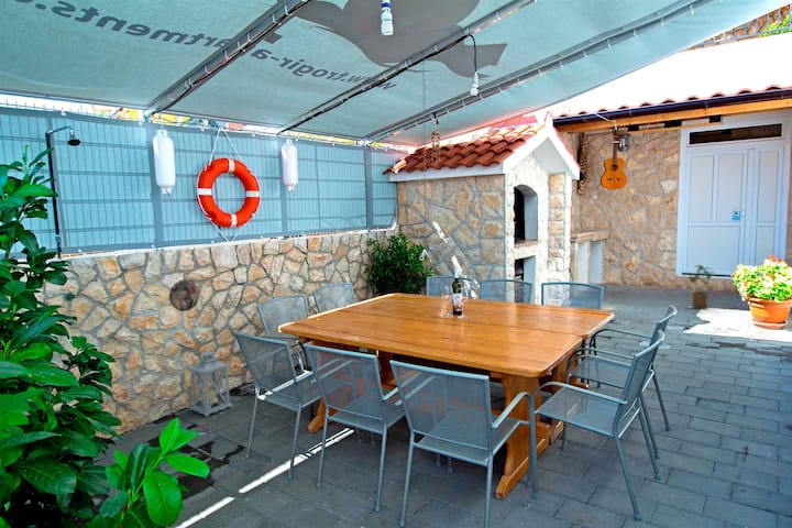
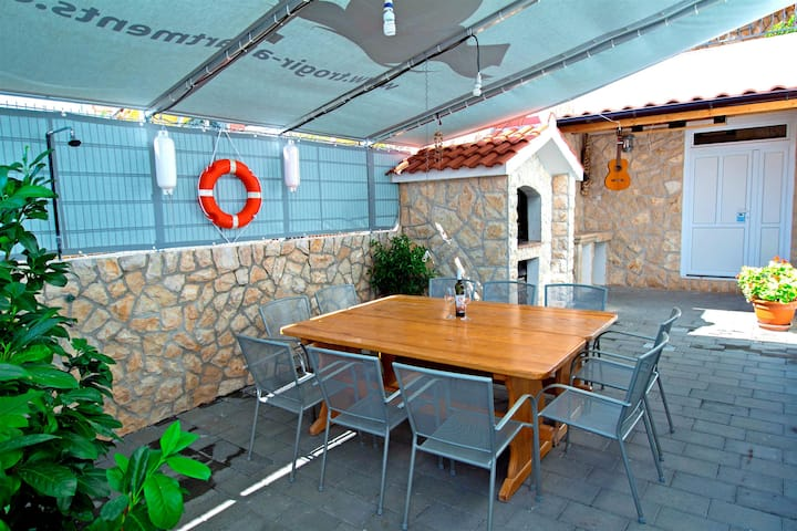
- lantern (210, 381)
- house plant (697, 286)
- decorative plate (184, 295)
